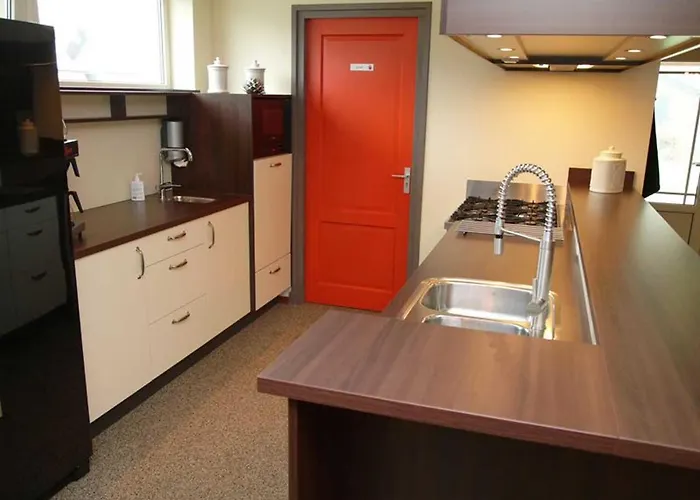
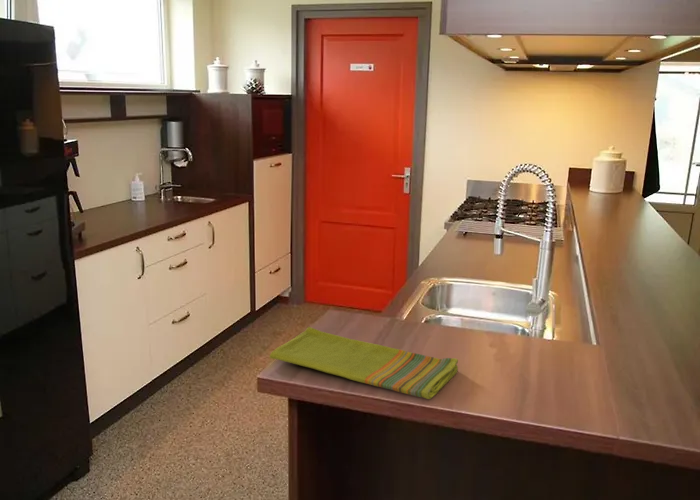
+ dish towel (362, 359)
